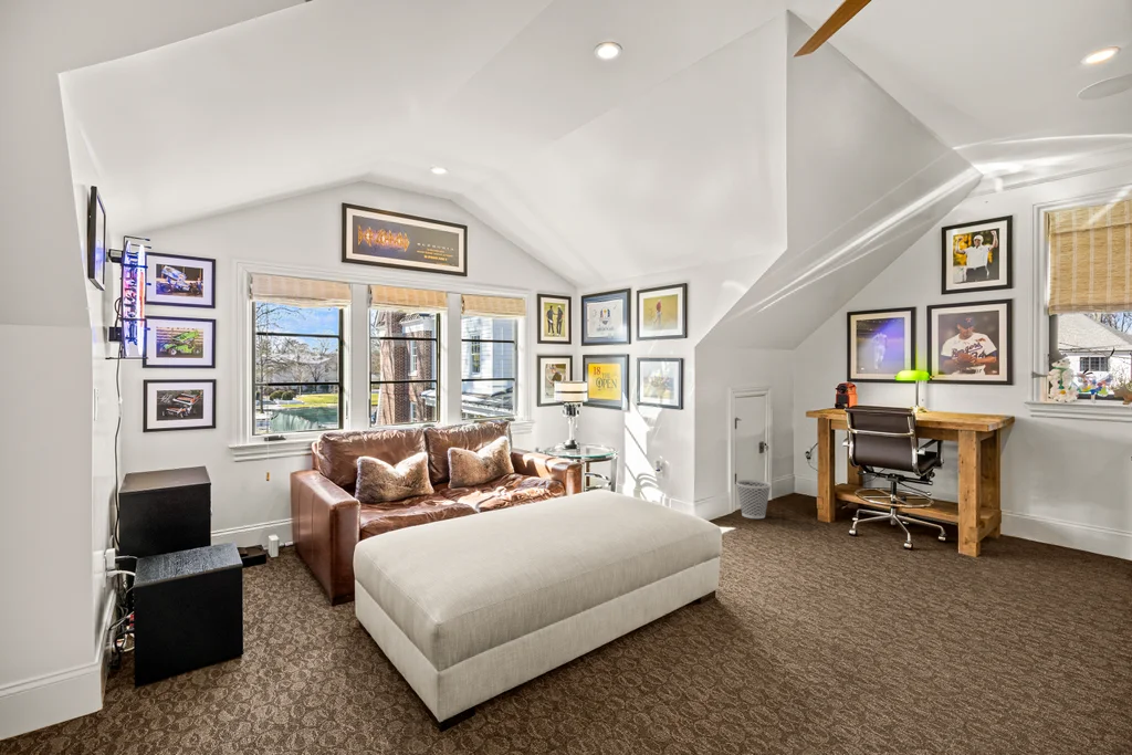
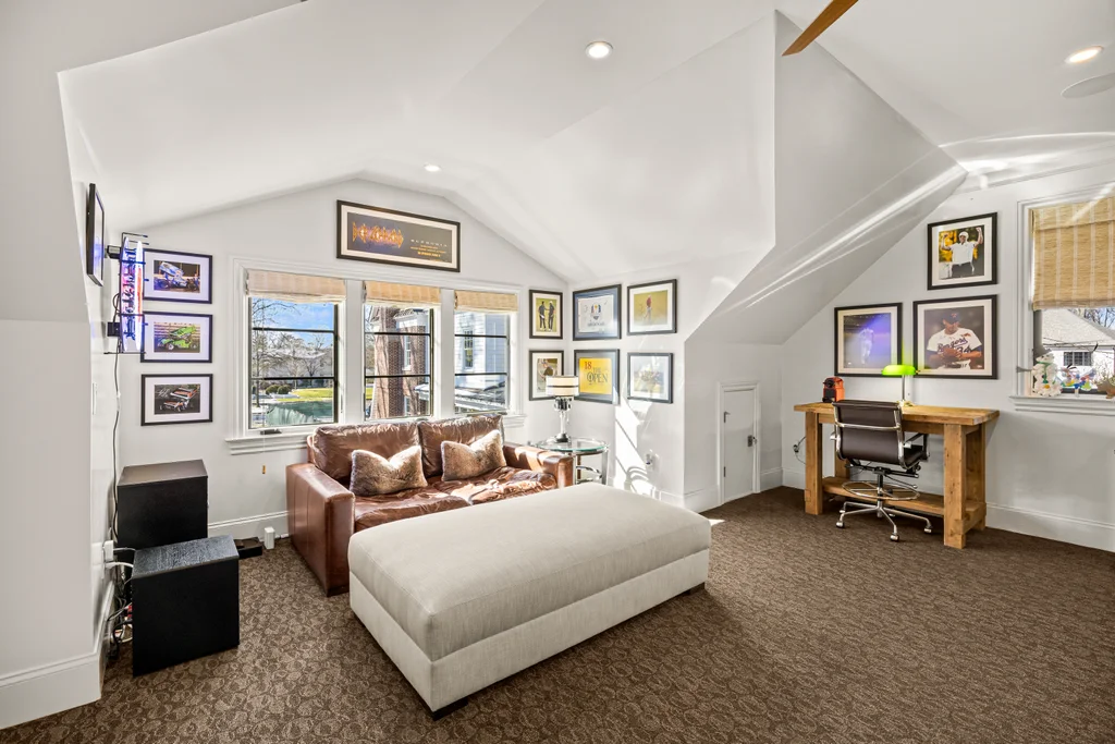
- wastebasket (753, 499)
